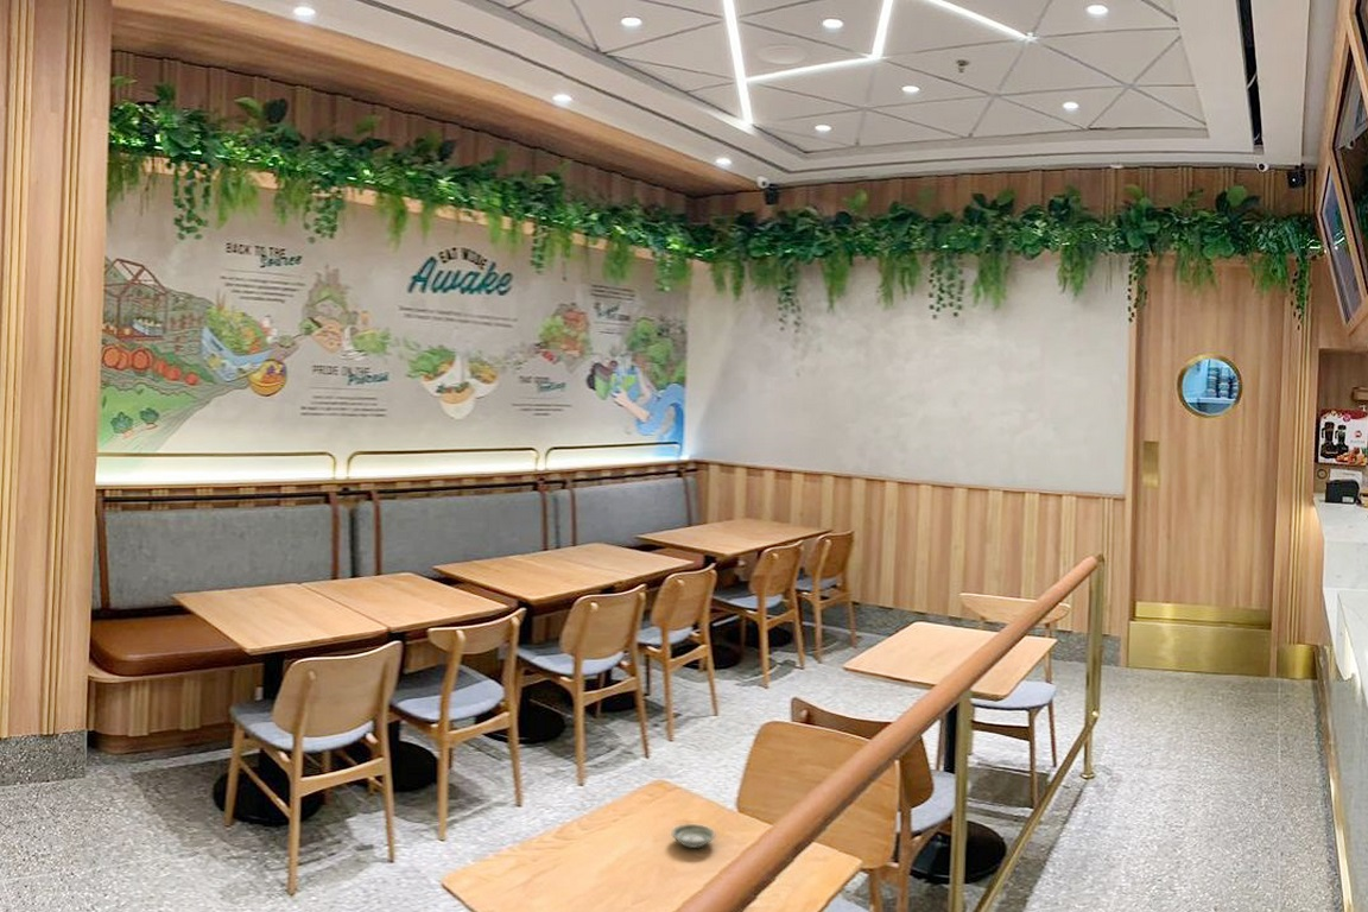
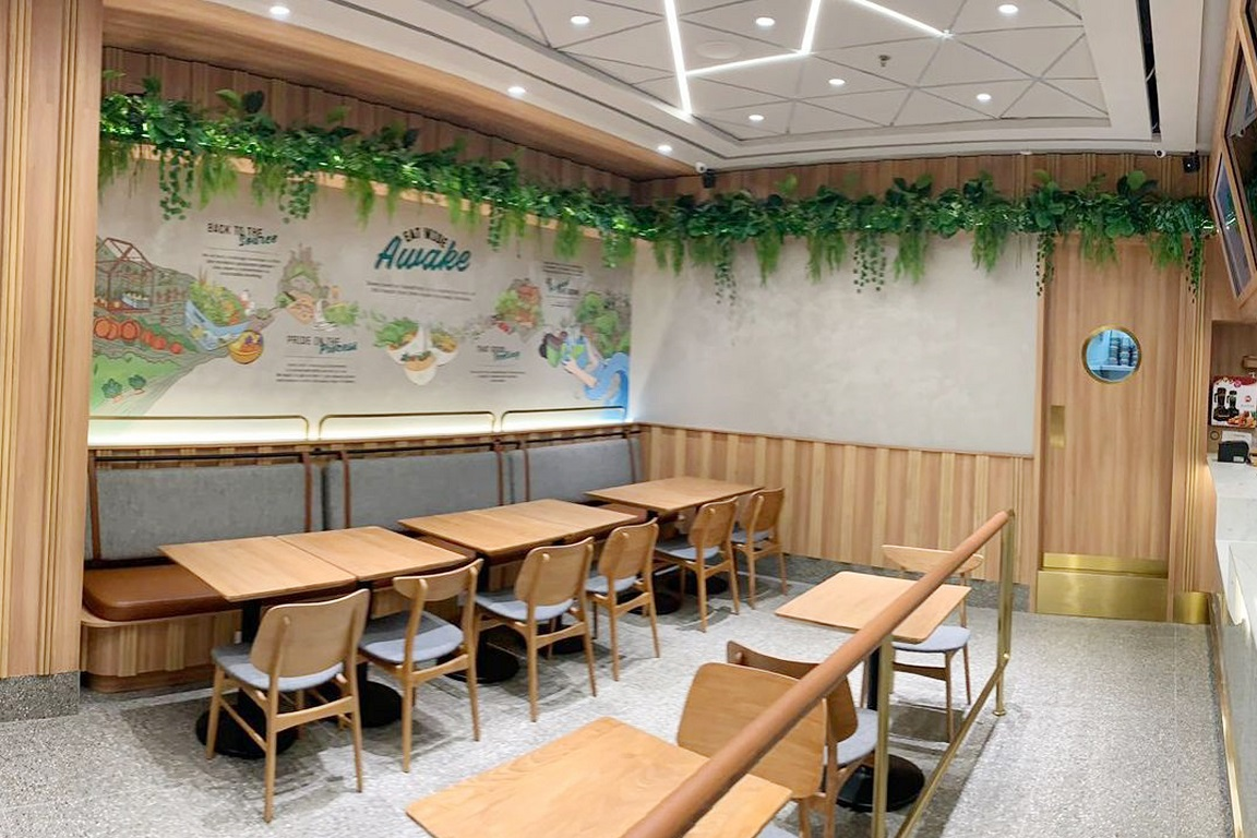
- saucer (692, 837)
